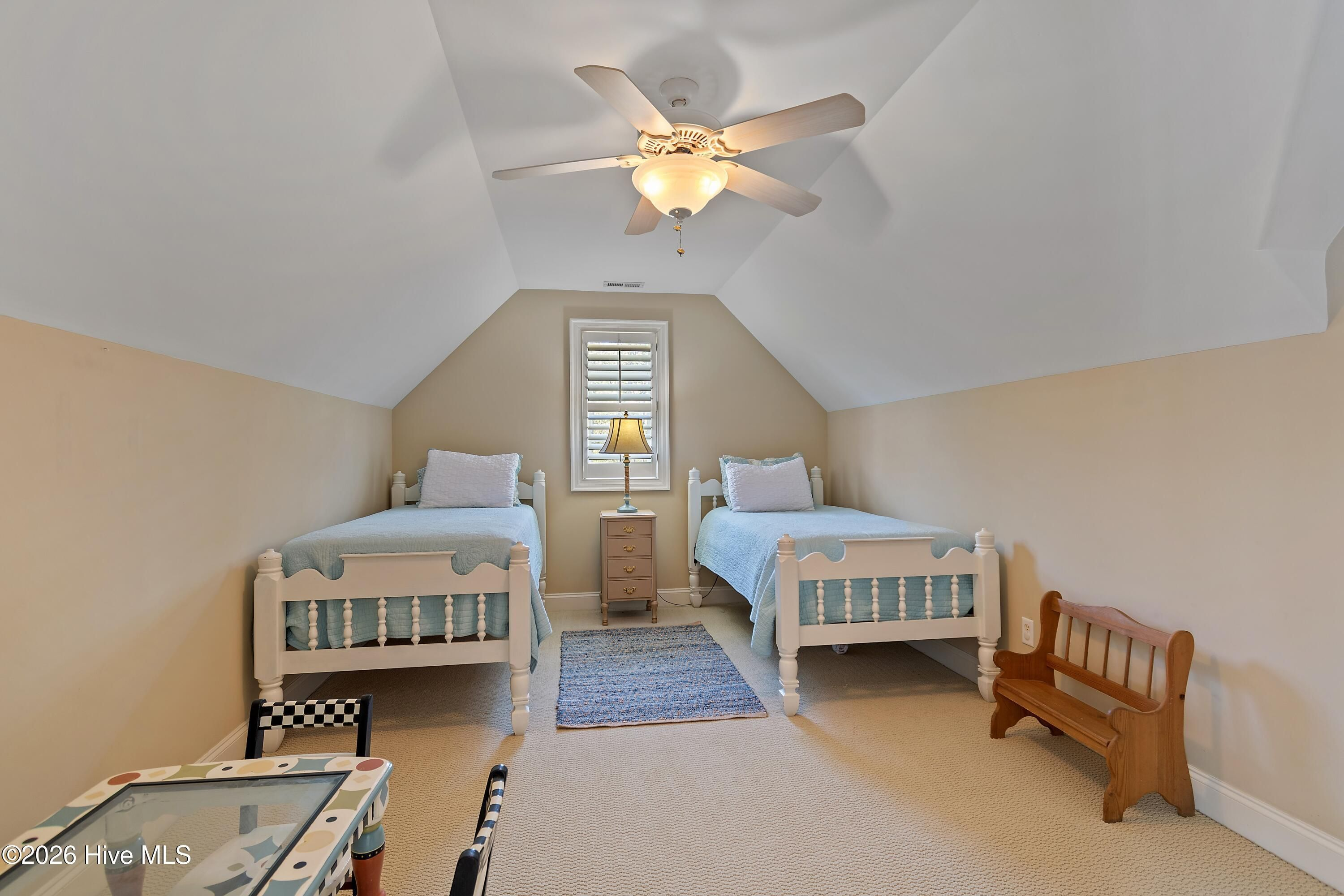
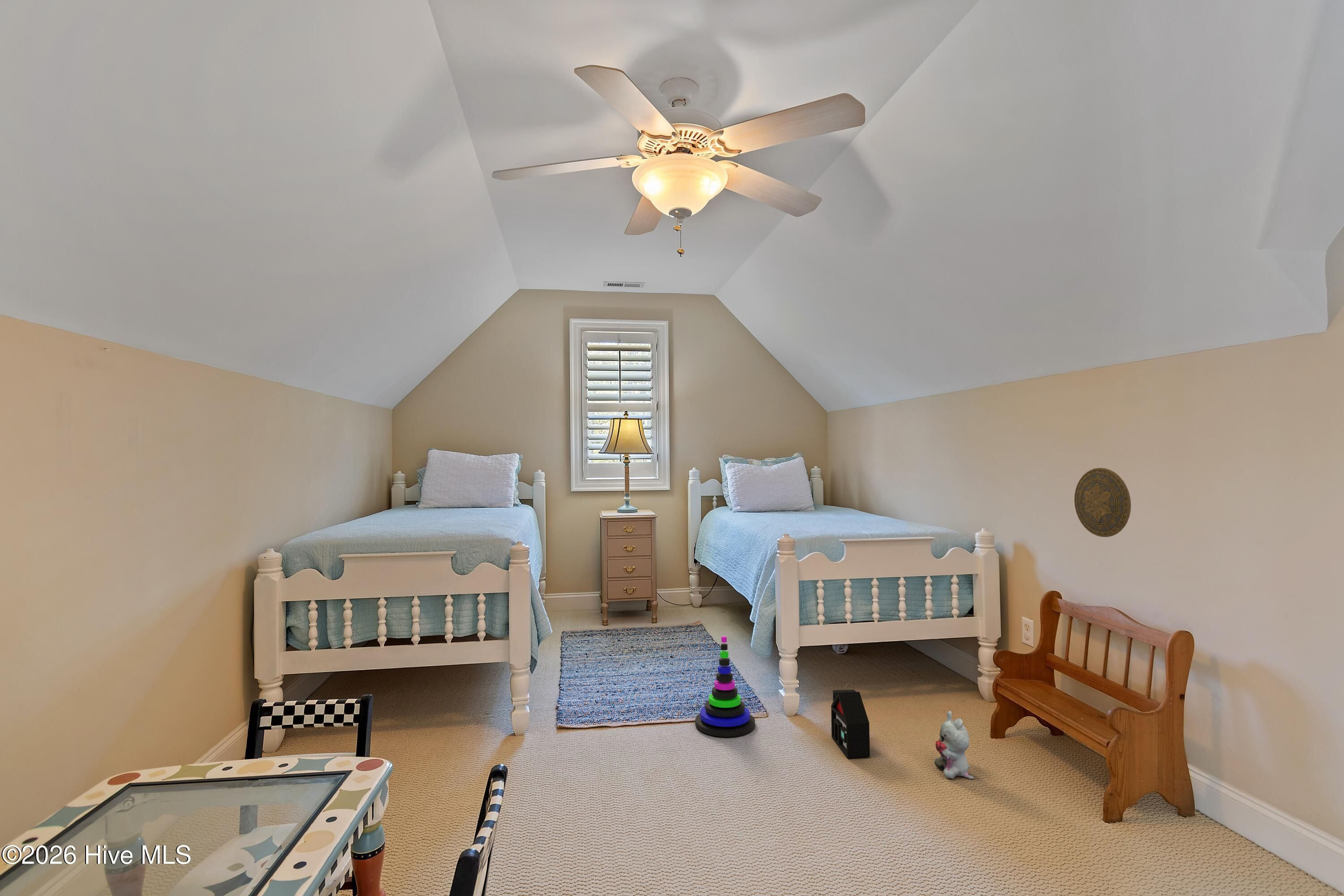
+ toy house (849, 719)
+ stacking toy (724, 681)
+ plush toy (953, 743)
+ decorative plate (1098, 502)
